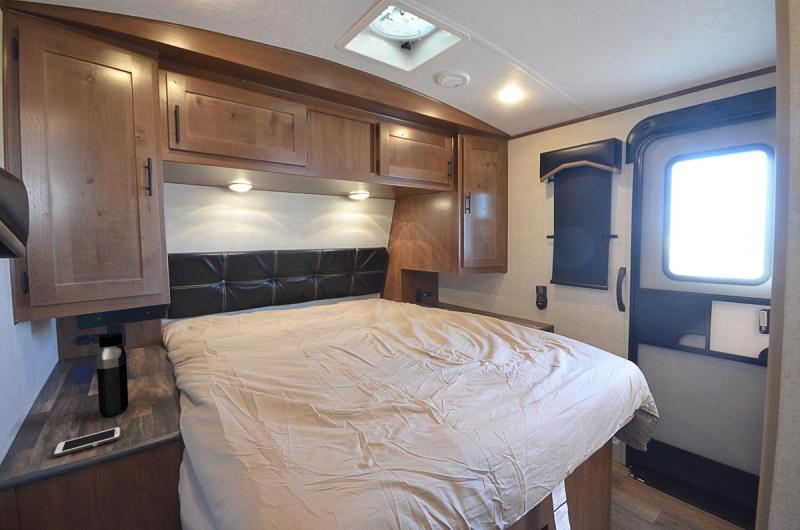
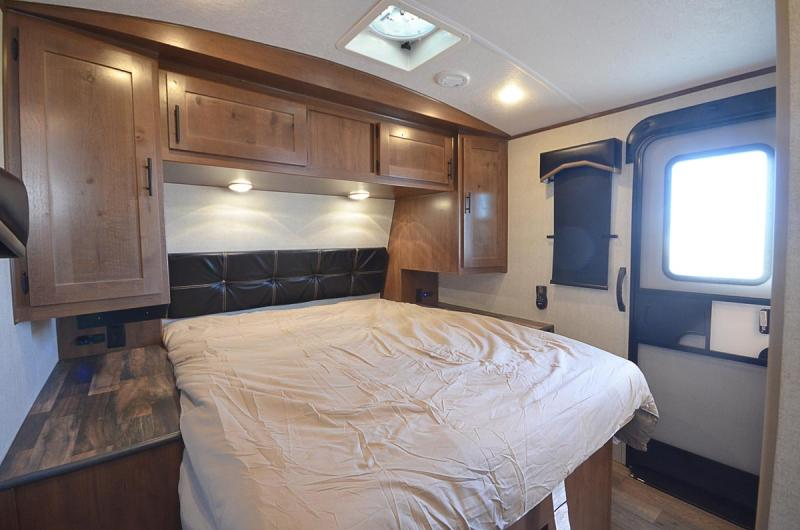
- cell phone (89, 441)
- water bottle (112, 373)
